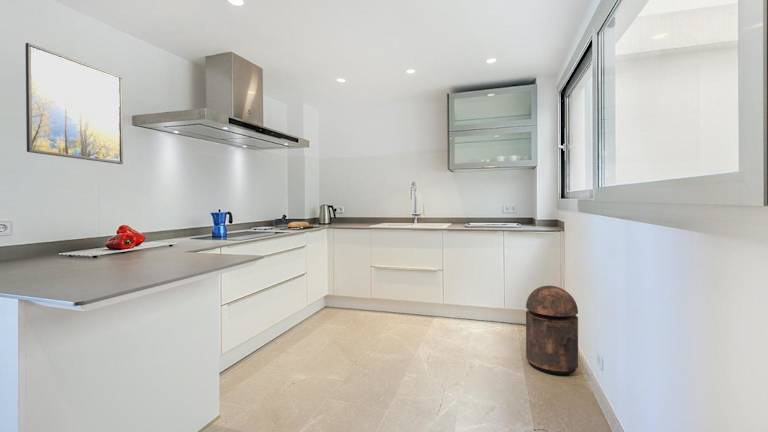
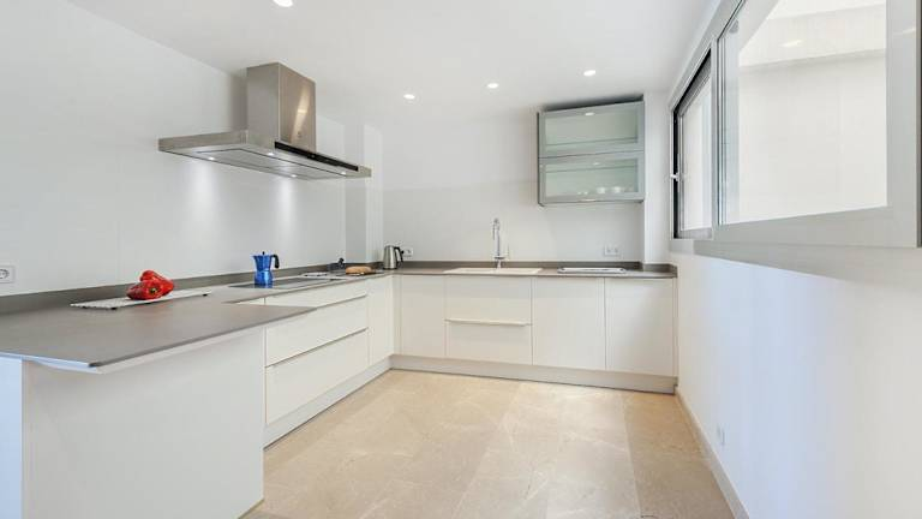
- trash can (551, 325)
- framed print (79, 110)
